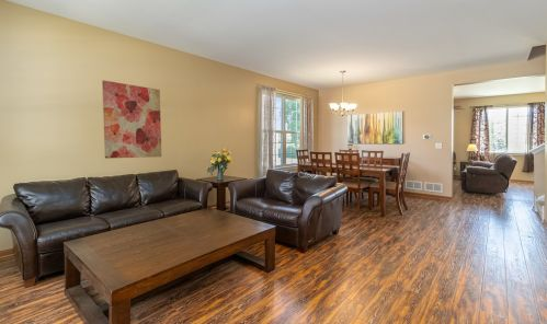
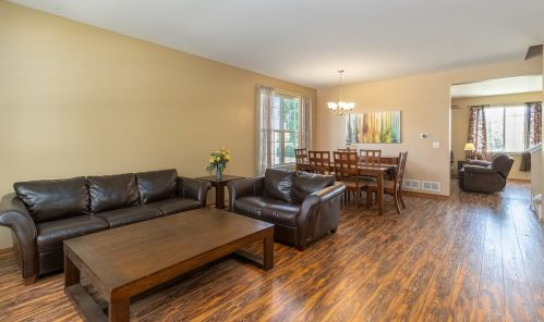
- wall art (134, 121)
